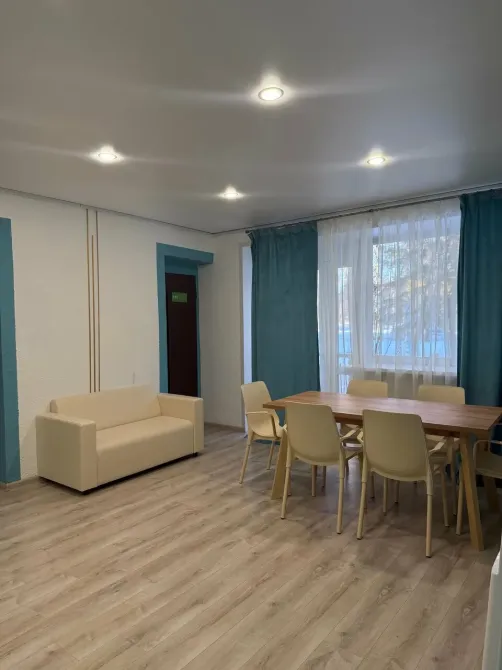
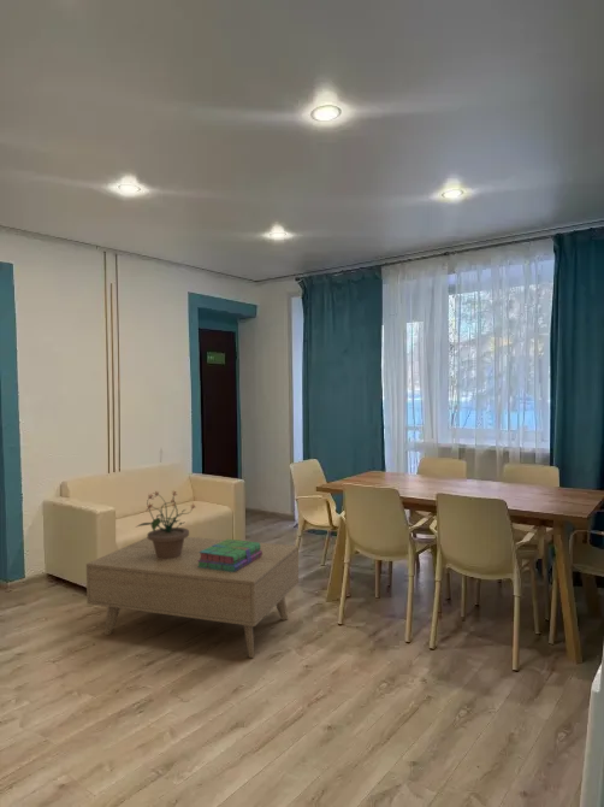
+ potted plant (165, 523)
+ coffee table (197, 589)
+ stack of books (230, 554)
